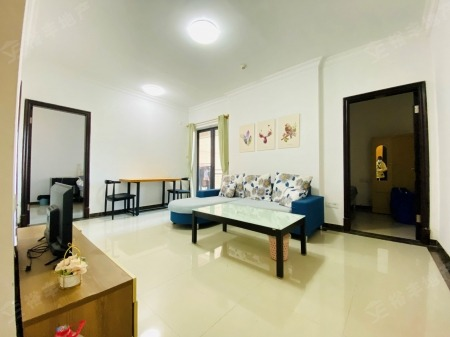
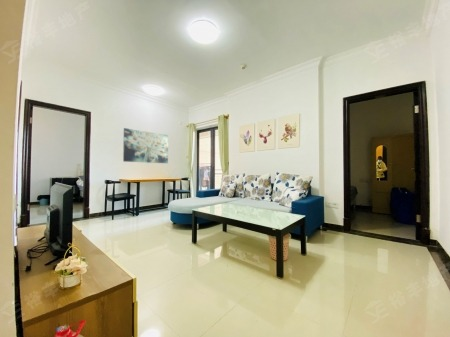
+ wall art (147, 147)
